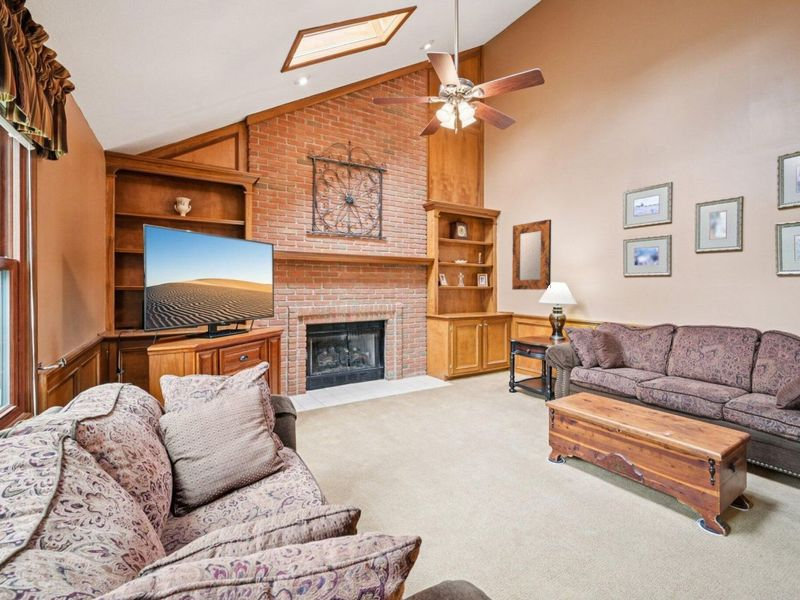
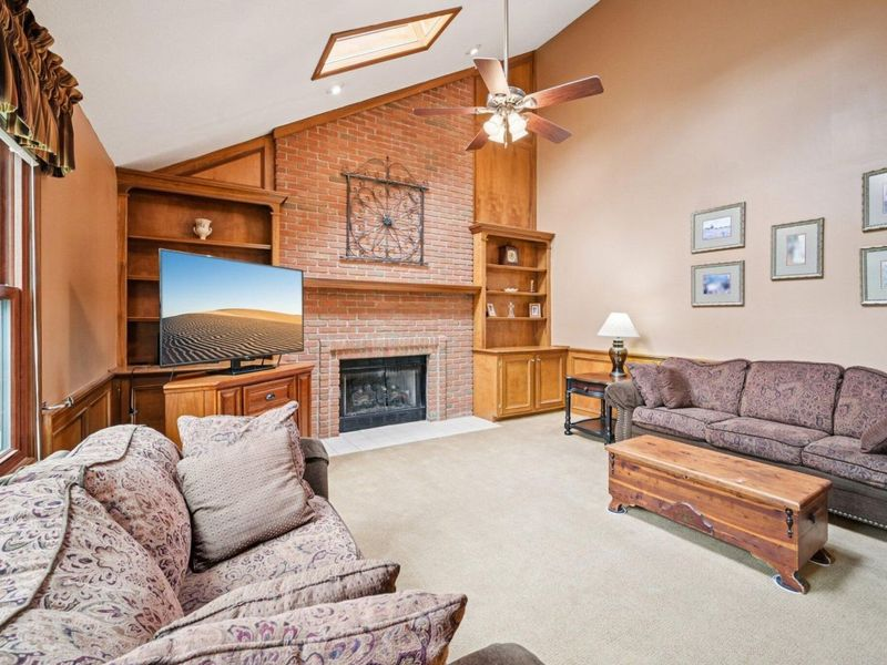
- home mirror (530, 256)
